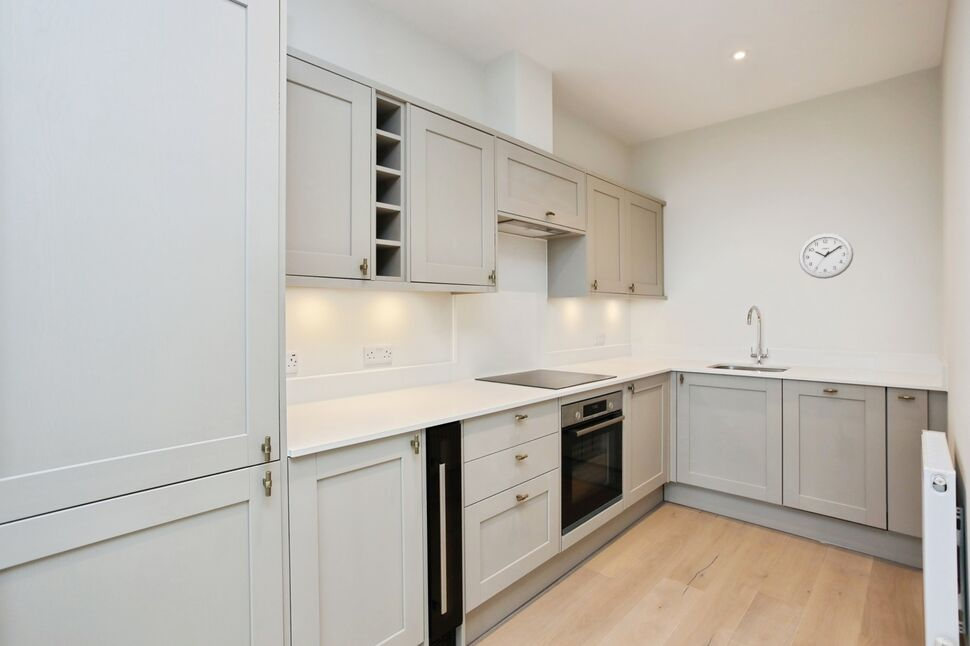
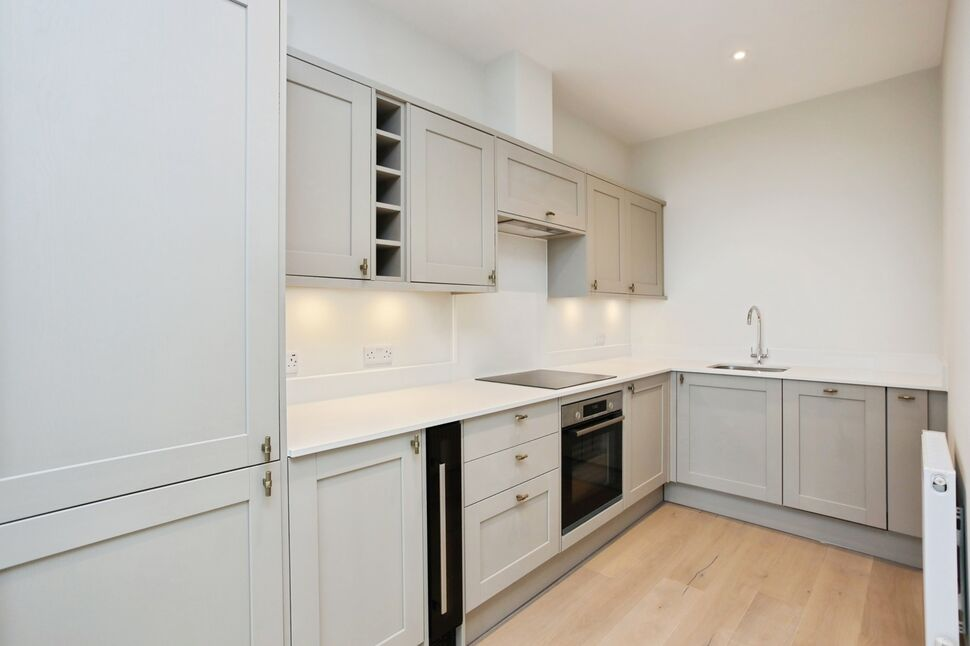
- wall clock (825, 255)
